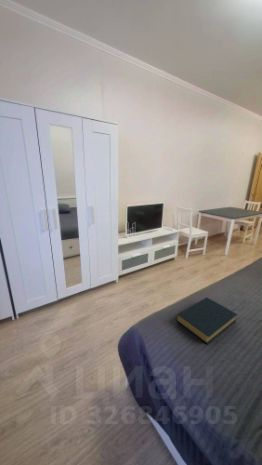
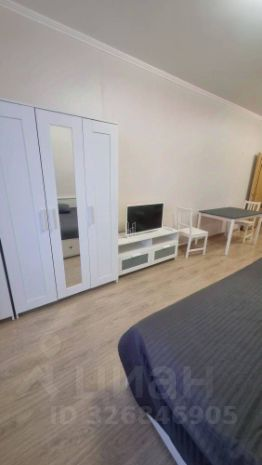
- hardback book (206, 317)
